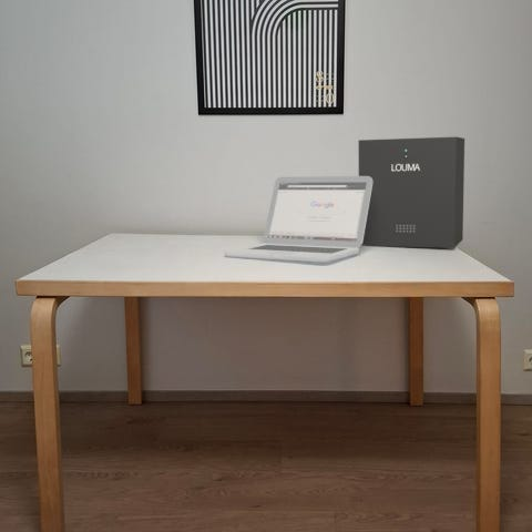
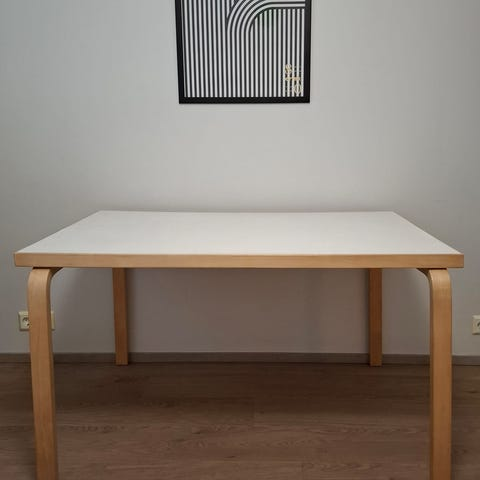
- laptop (298, 216)
- speaker (411, 191)
